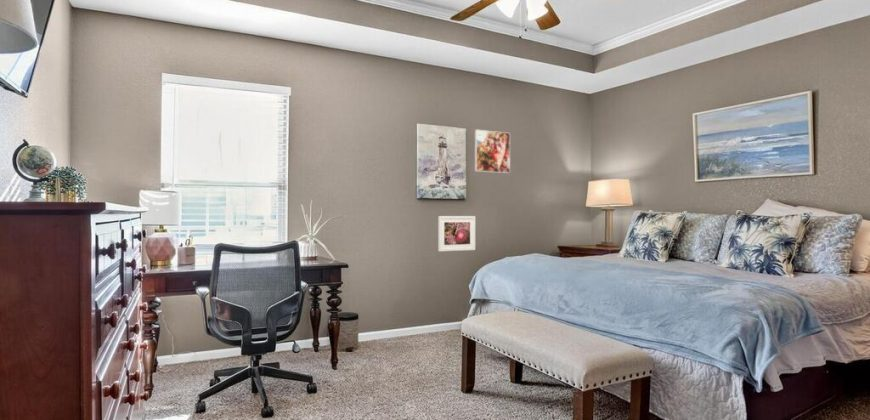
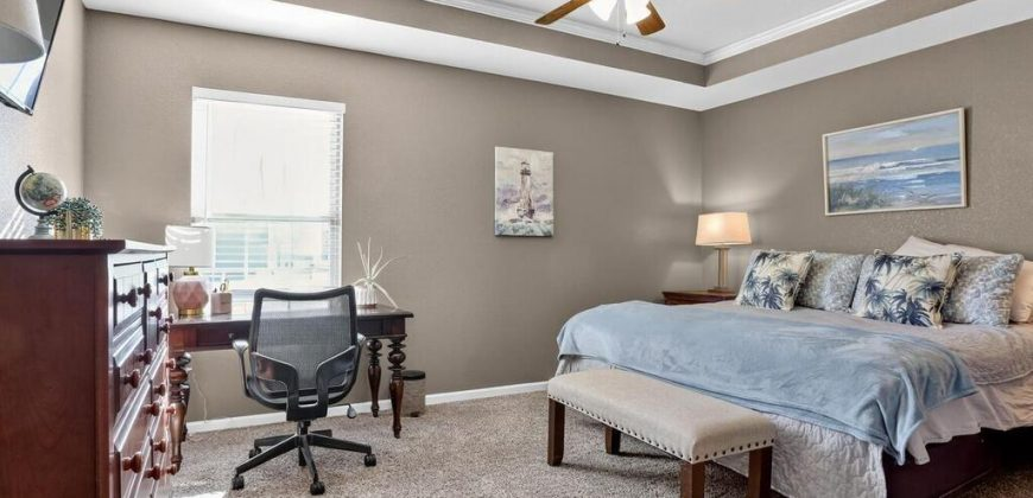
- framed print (492, 151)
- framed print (457, 233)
